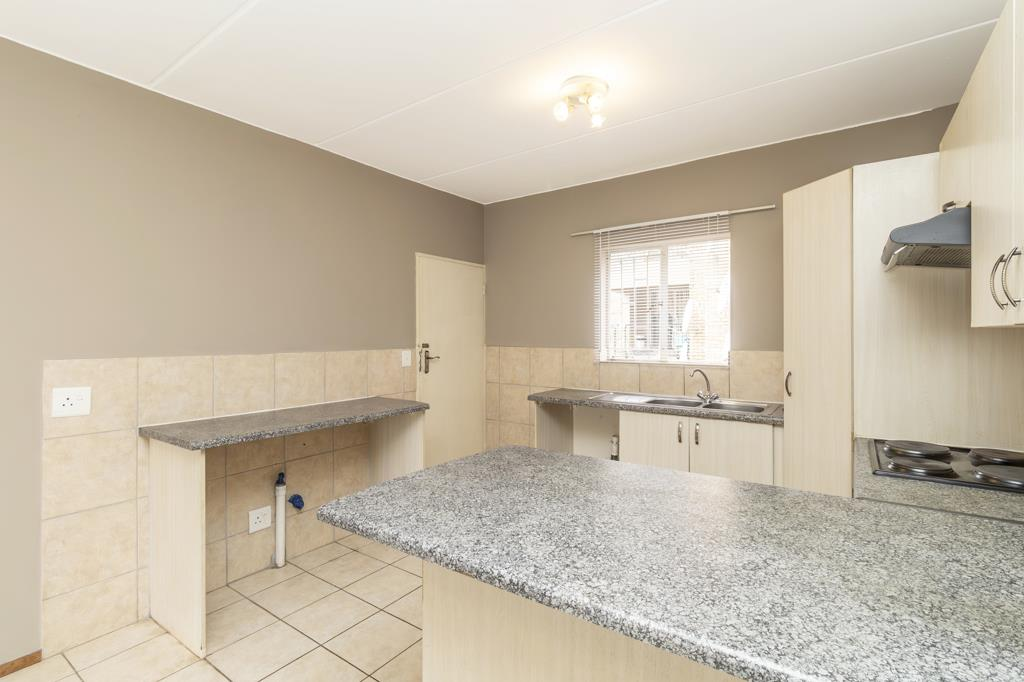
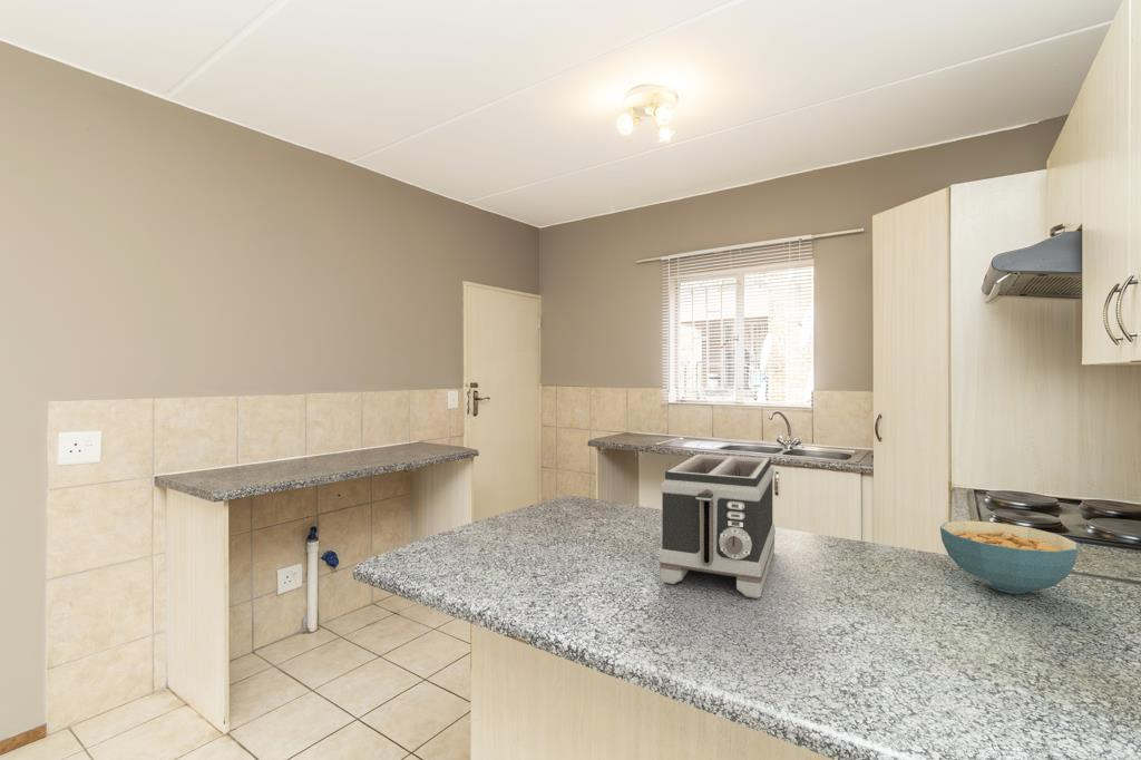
+ cereal bowl (1005, 561)
+ toaster (720, 517)
